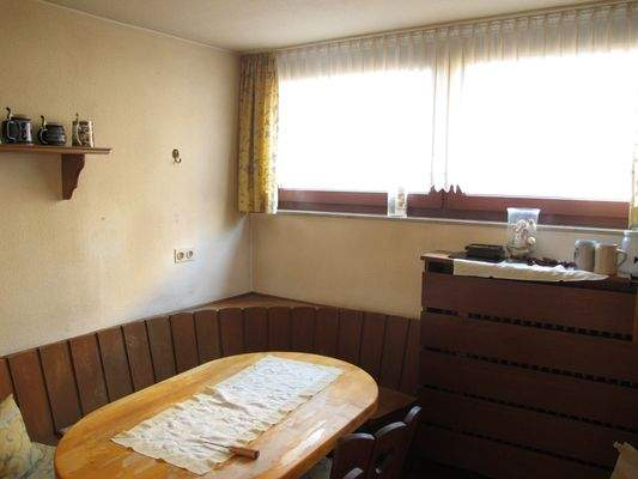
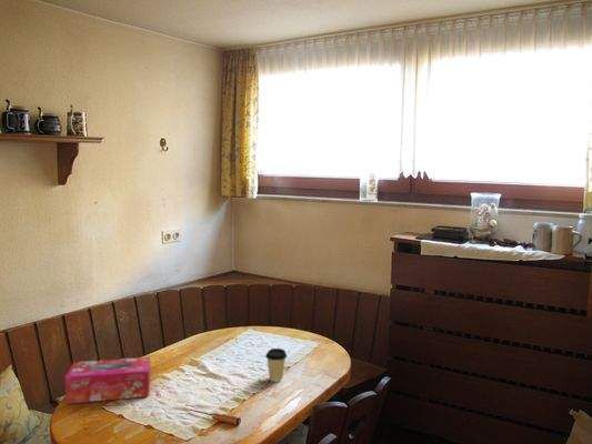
+ coffee cup (275, 365)
+ tissue box (110, 379)
